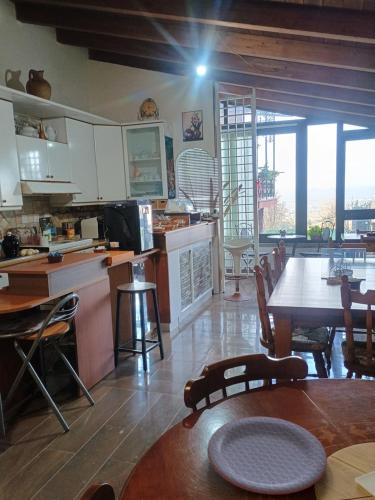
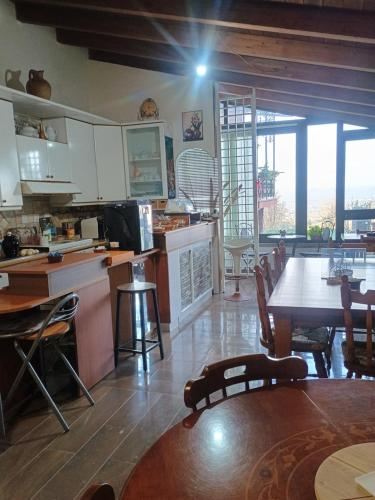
- plate (265, 453)
